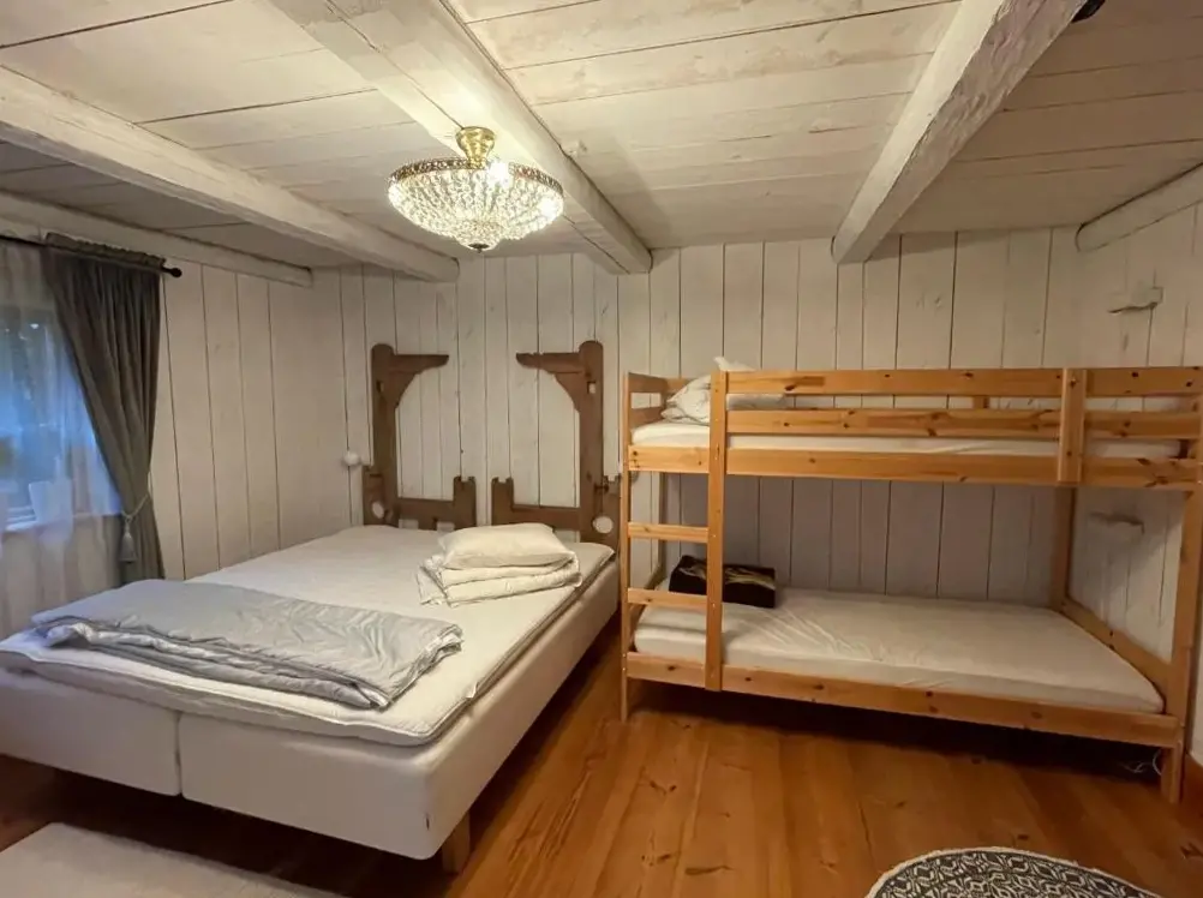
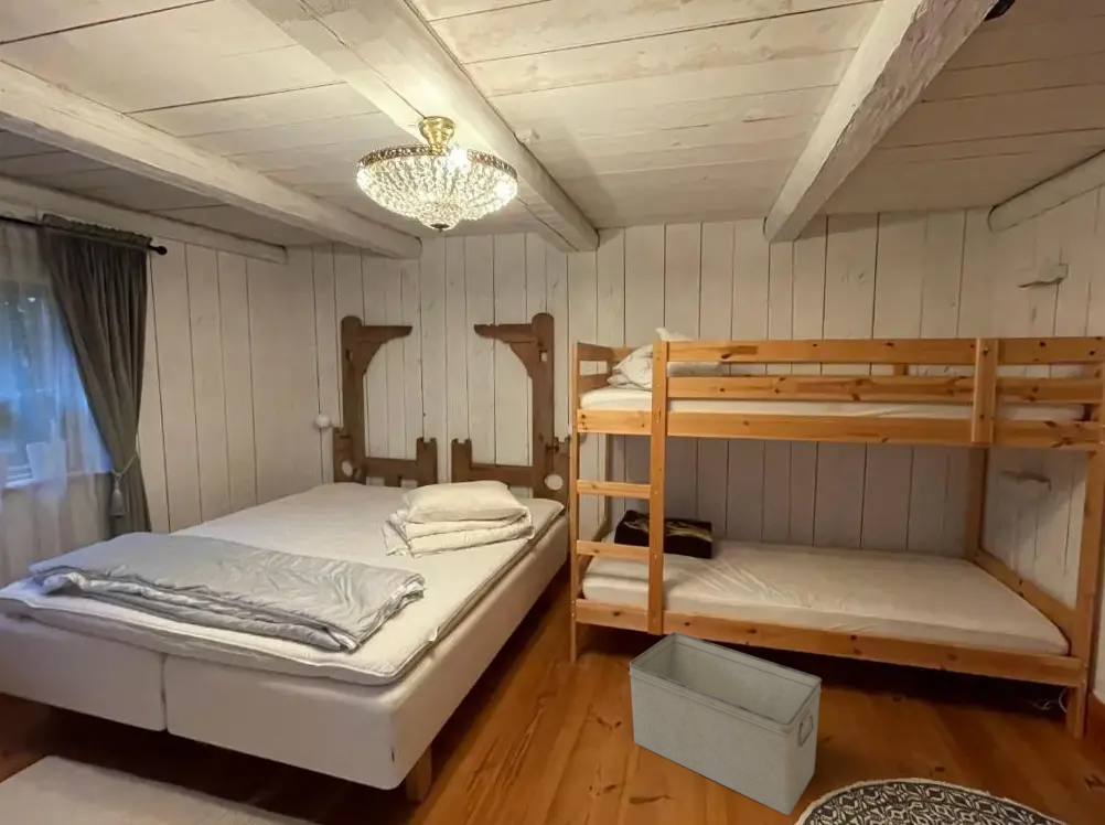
+ storage bin (721, 714)
